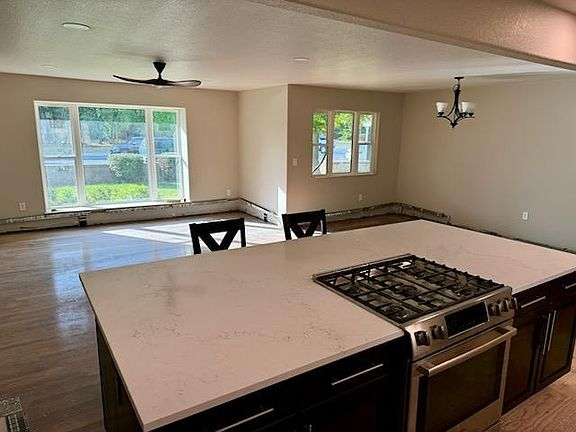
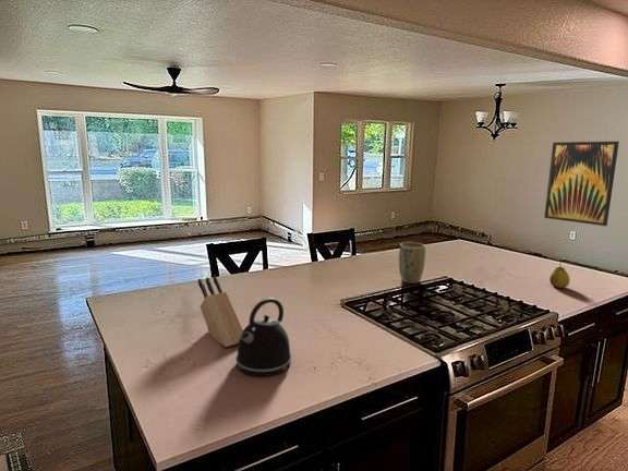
+ kettle (264, 331)
+ knife block (219, 309)
+ fruit (559, 275)
+ plant pot (411, 263)
+ wall art (578, 182)
